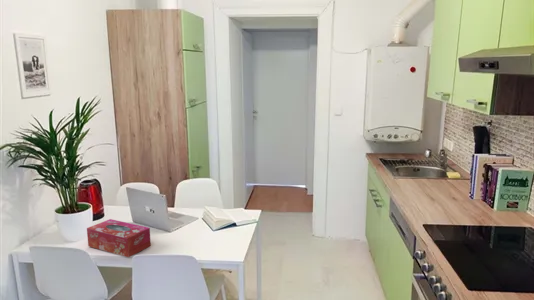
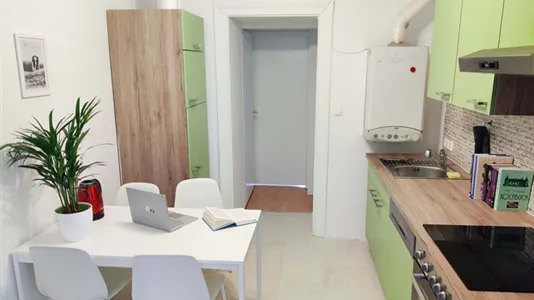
- tissue box (118, 237)
